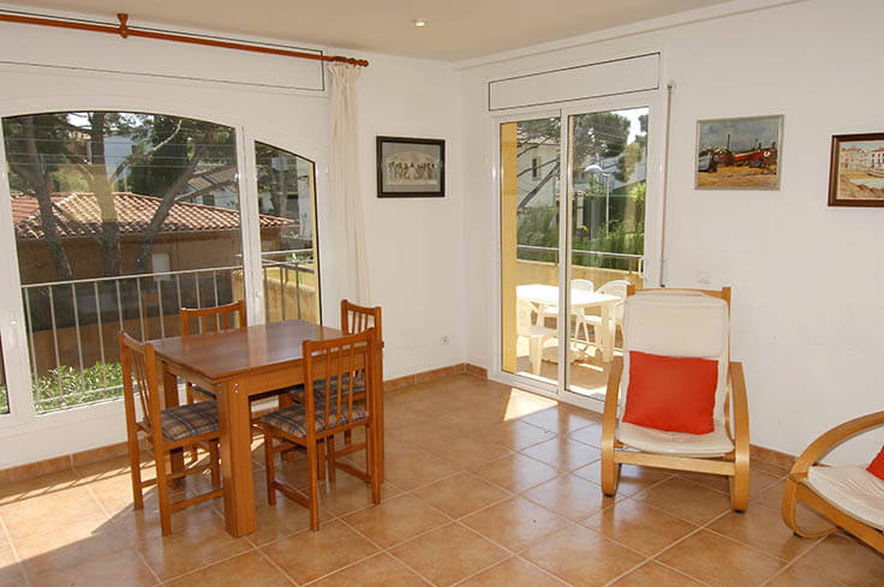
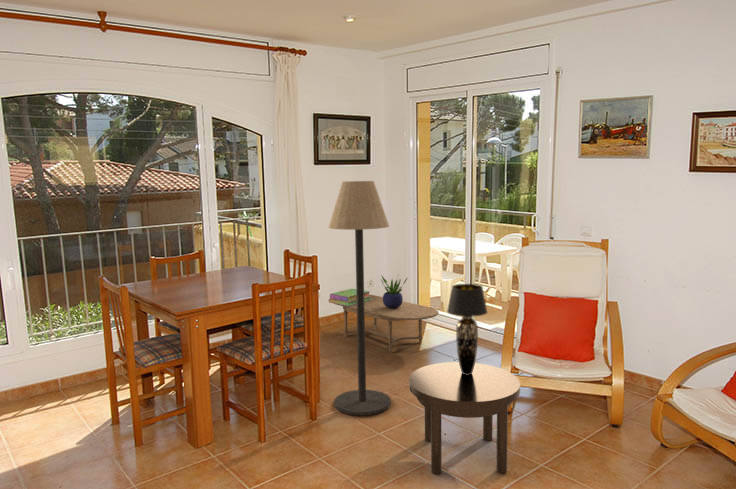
+ side table (463, 417)
+ potted plant (394, 291)
+ stack of books (350, 296)
+ floor lamp (360, 294)
+ table lamp (467, 329)
+ coffee table (382, 319)
